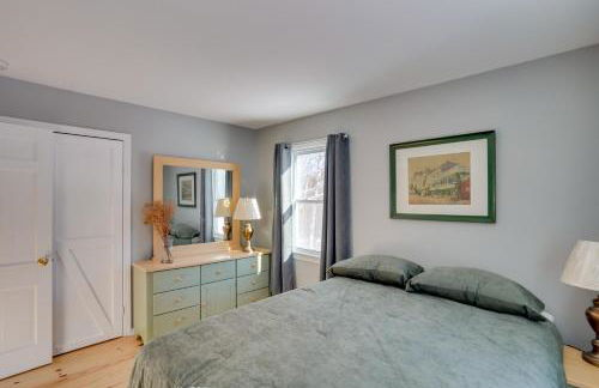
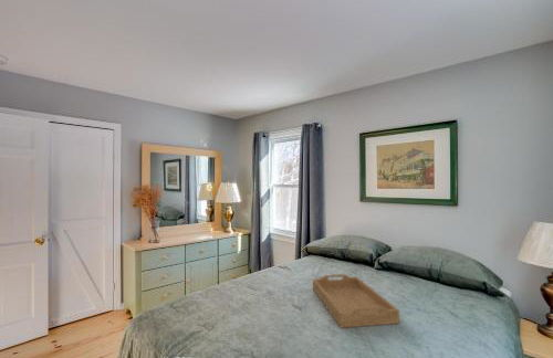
+ serving tray (349, 296)
